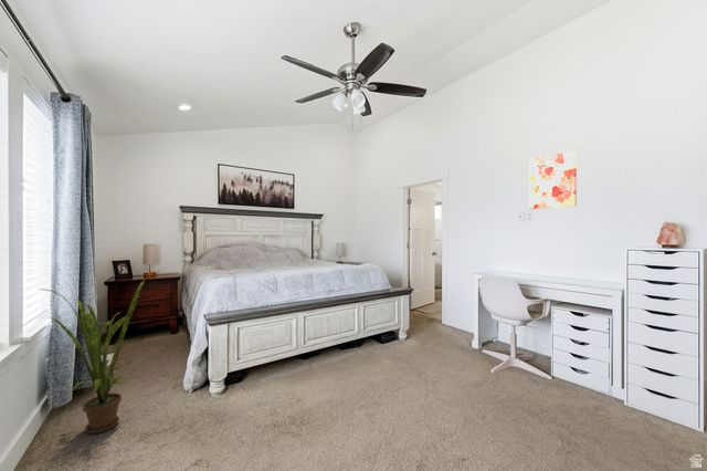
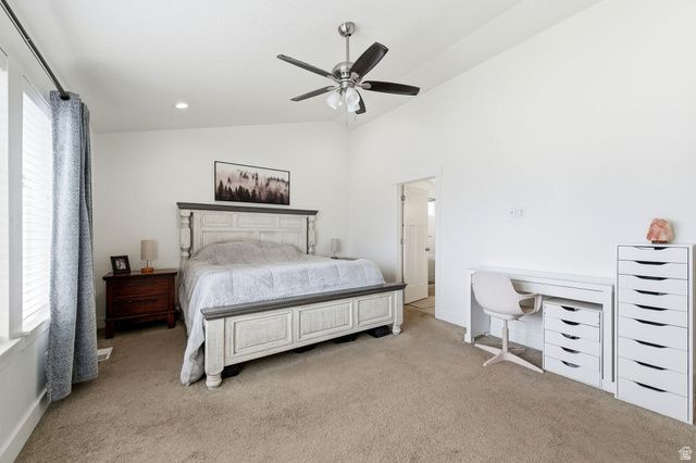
- wall art (551, 181)
- house plant (92, 357)
